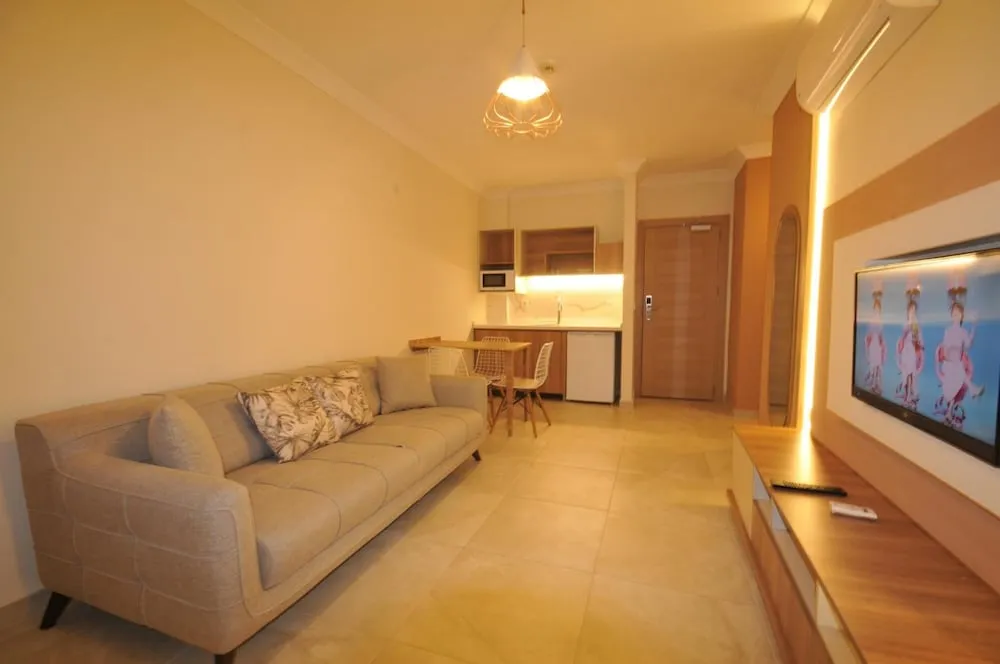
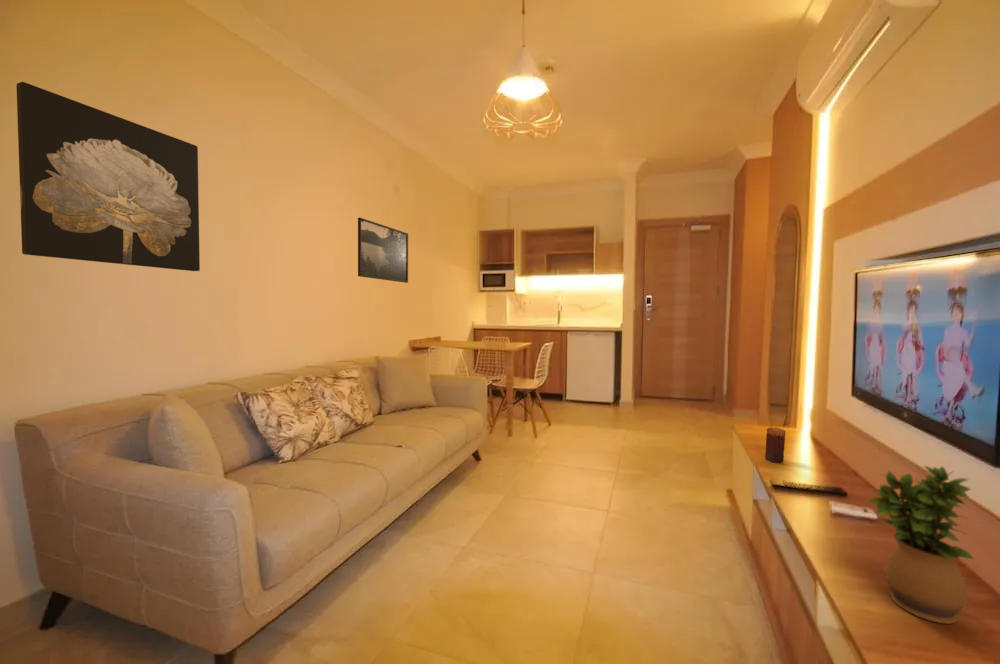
+ potted plant (917, 532)
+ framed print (385, 253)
+ wall art (122, 192)
+ candle (775, 444)
